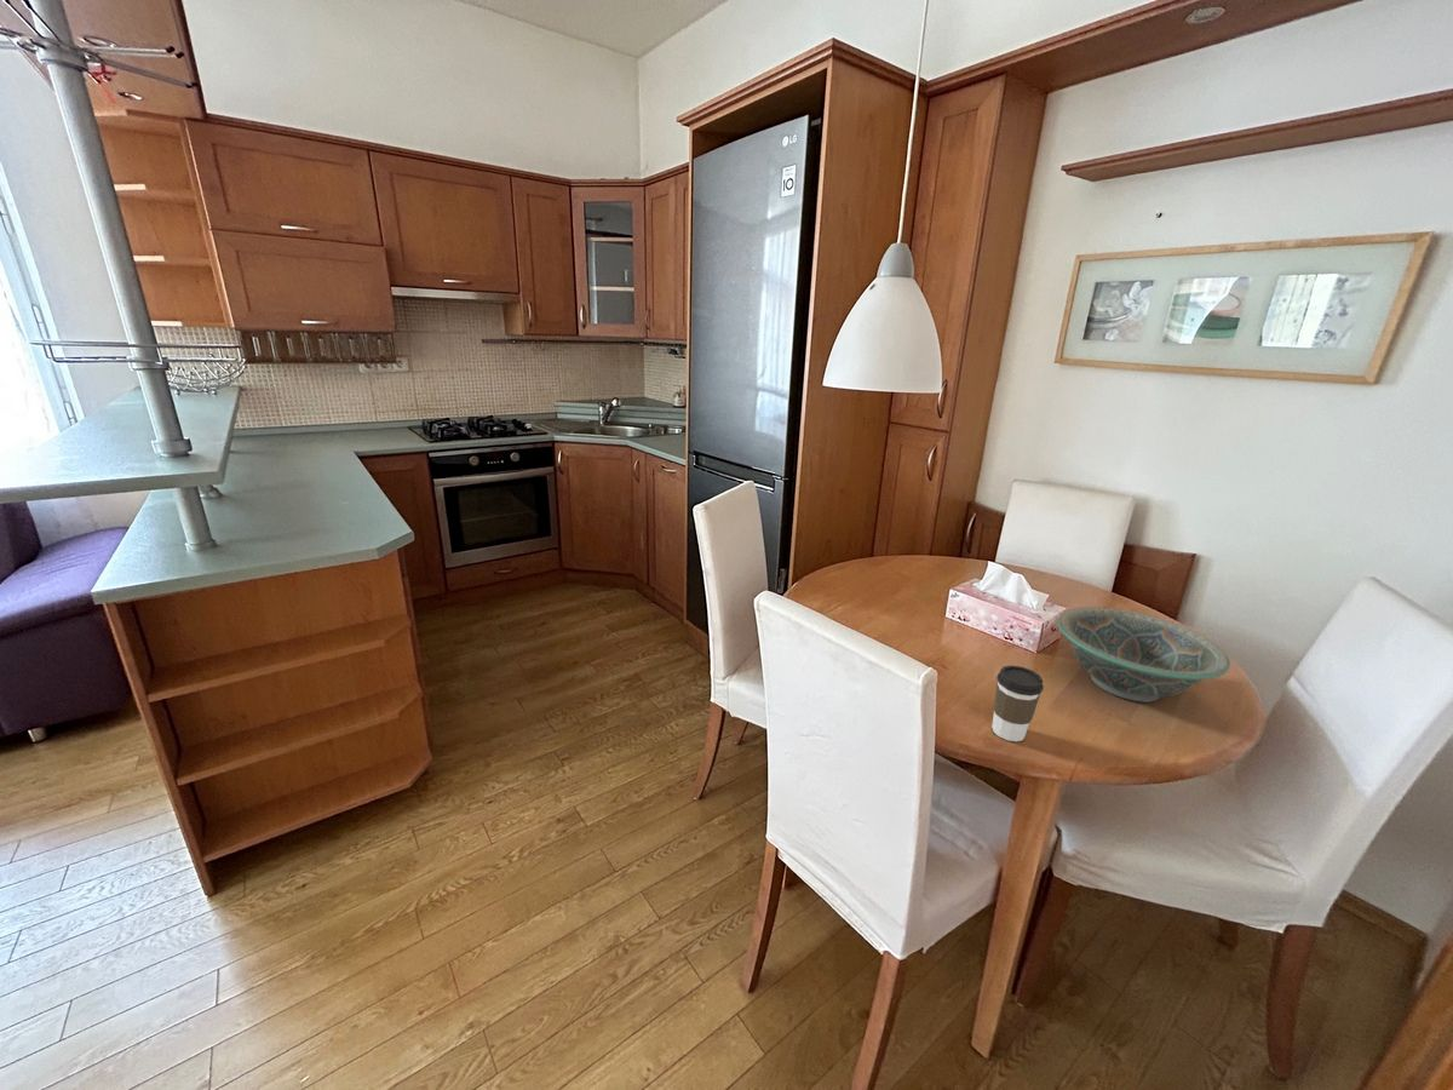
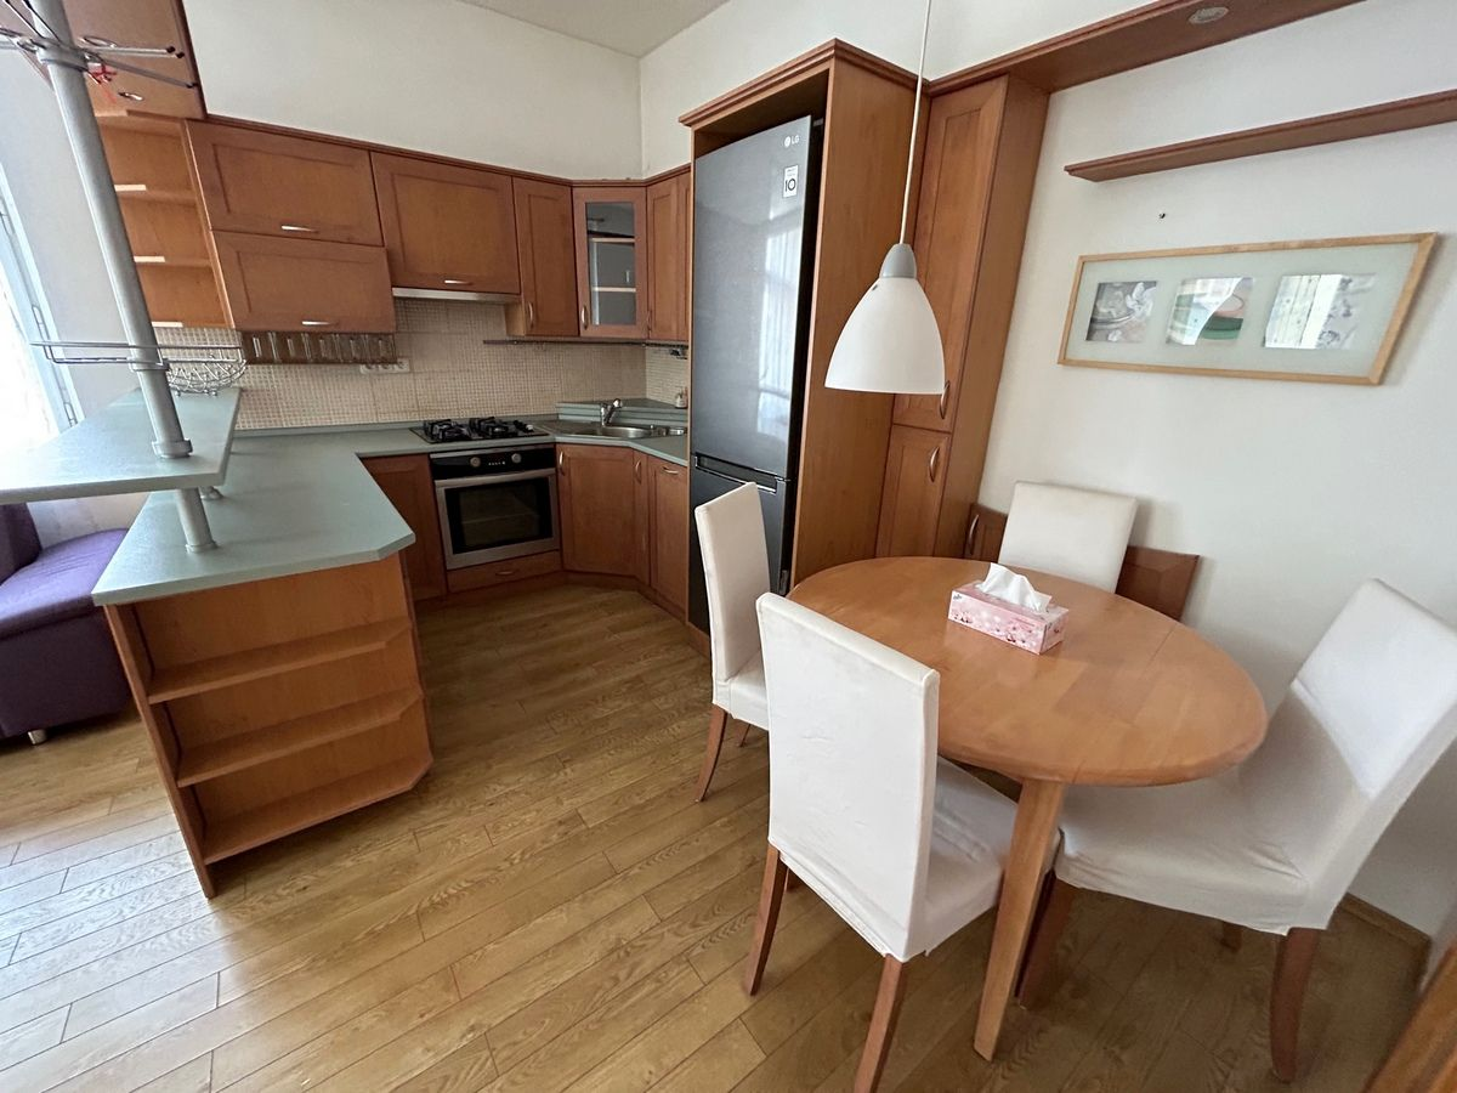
- coffee cup (1015, 704)
- decorative bowl (1131, 661)
